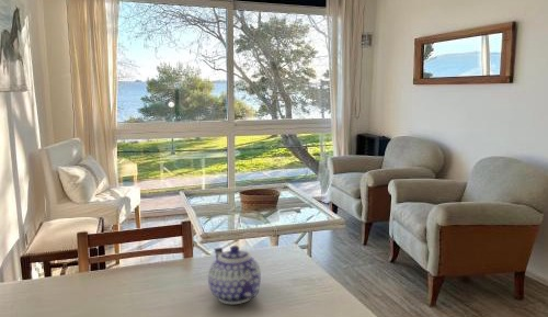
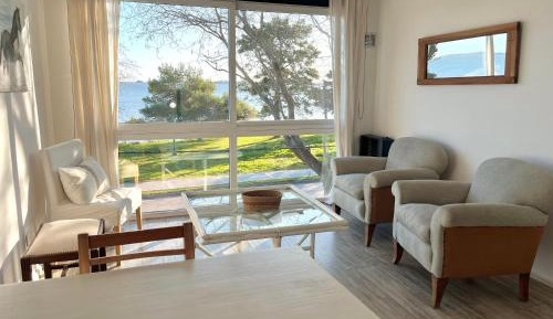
- teapot (233, 271)
